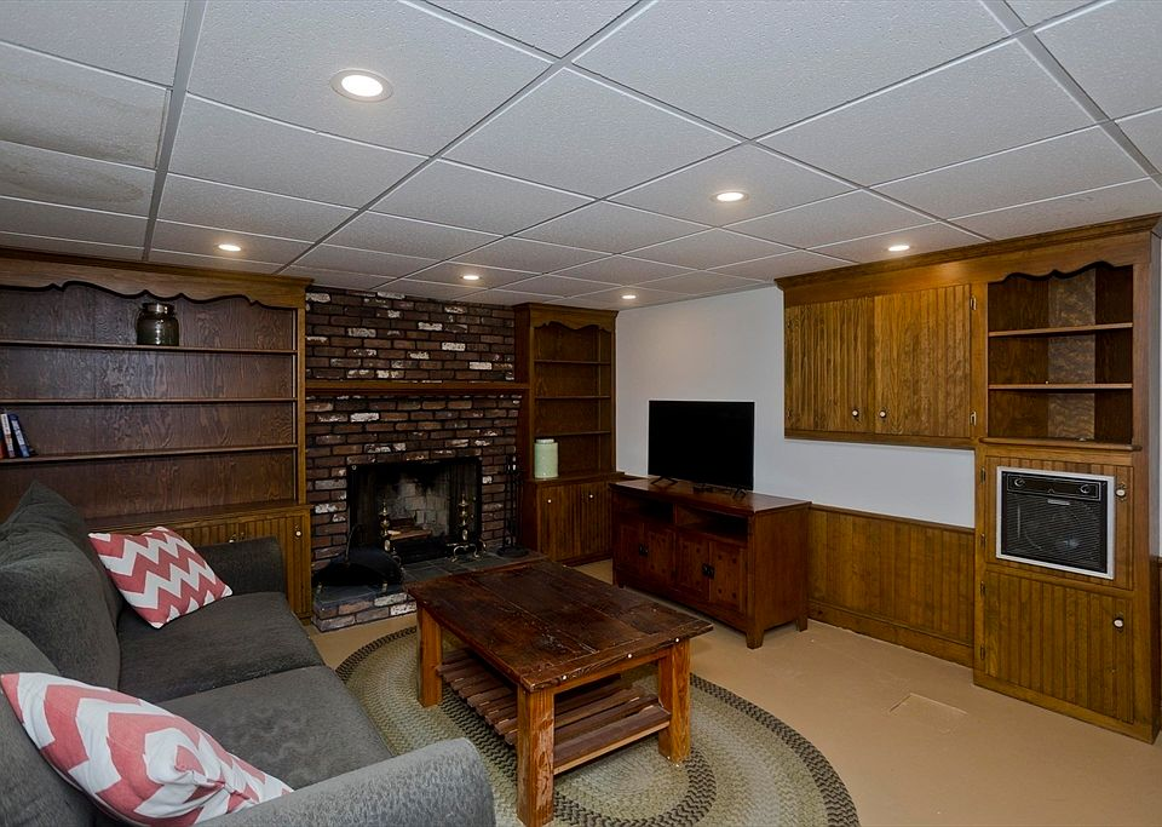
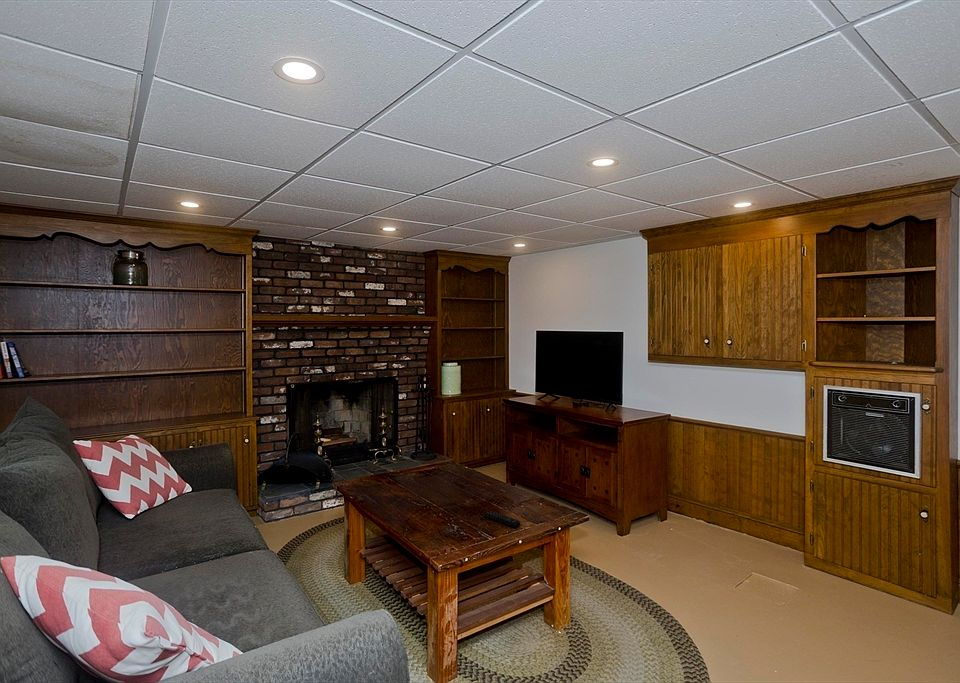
+ remote control (501, 518)
